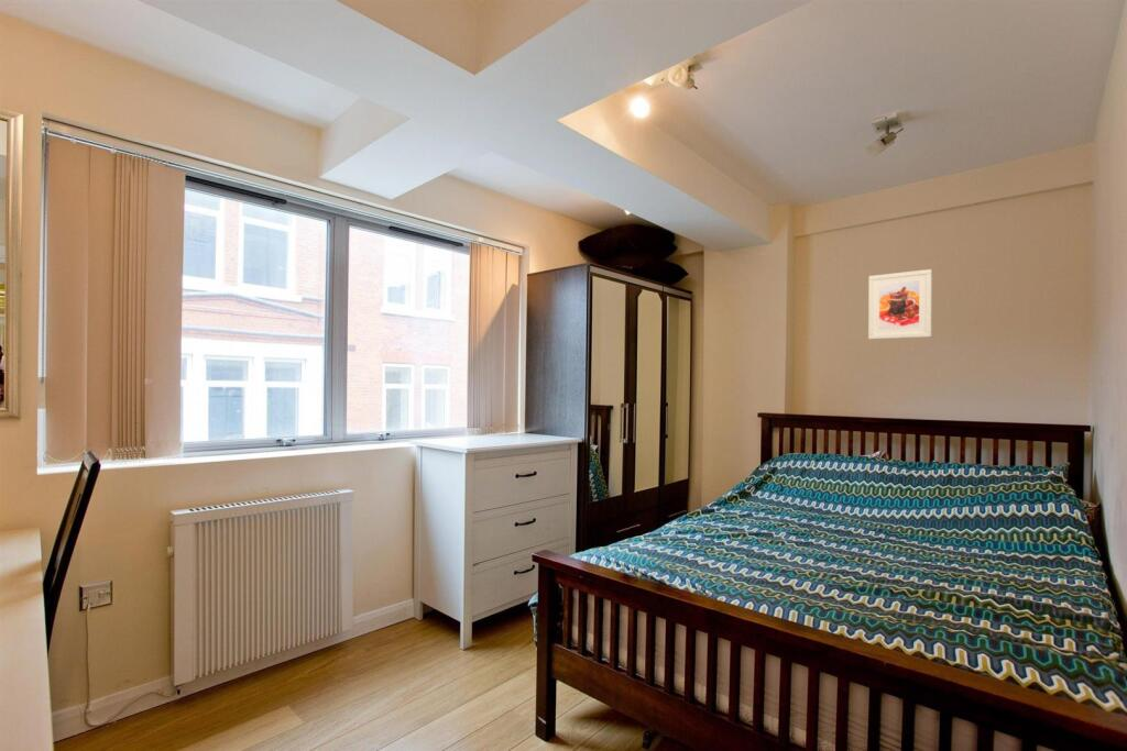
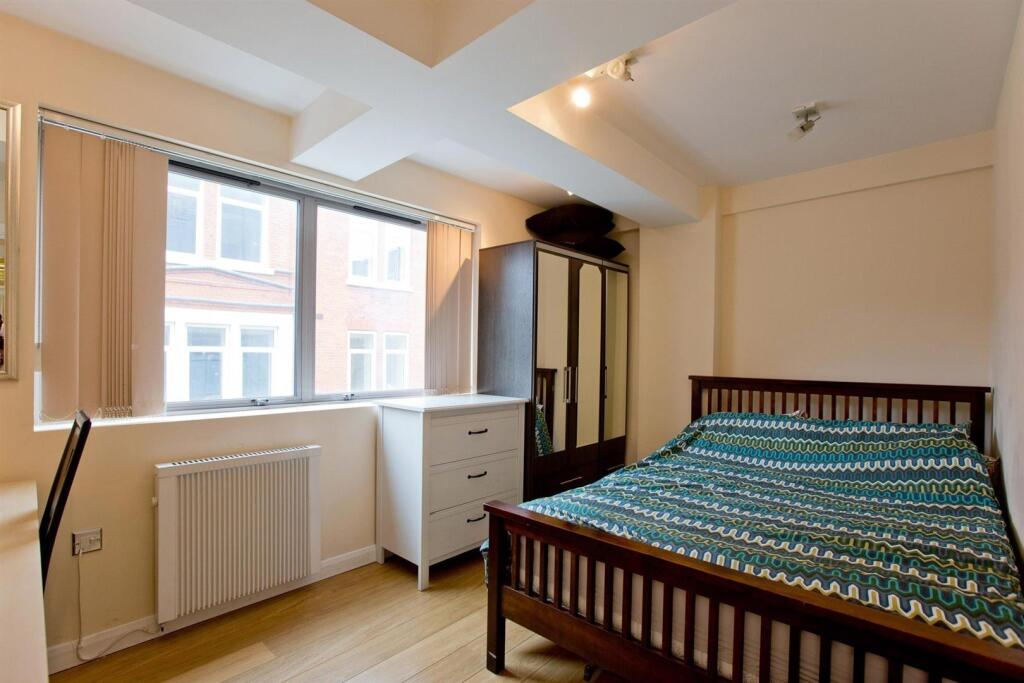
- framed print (898, 305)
